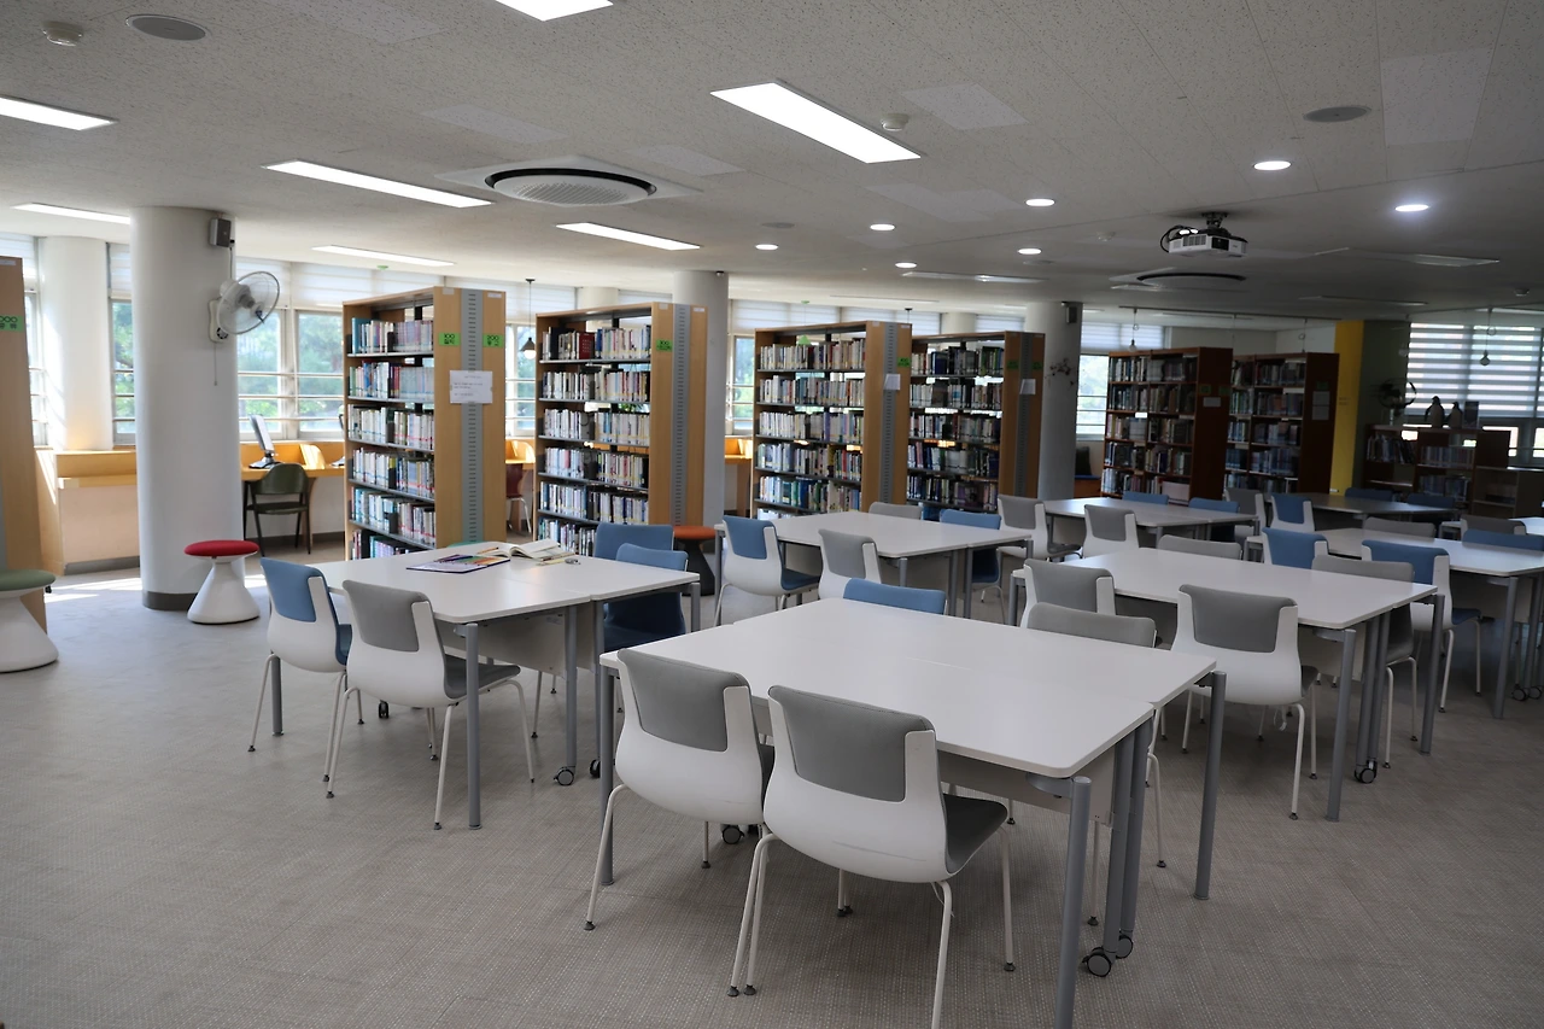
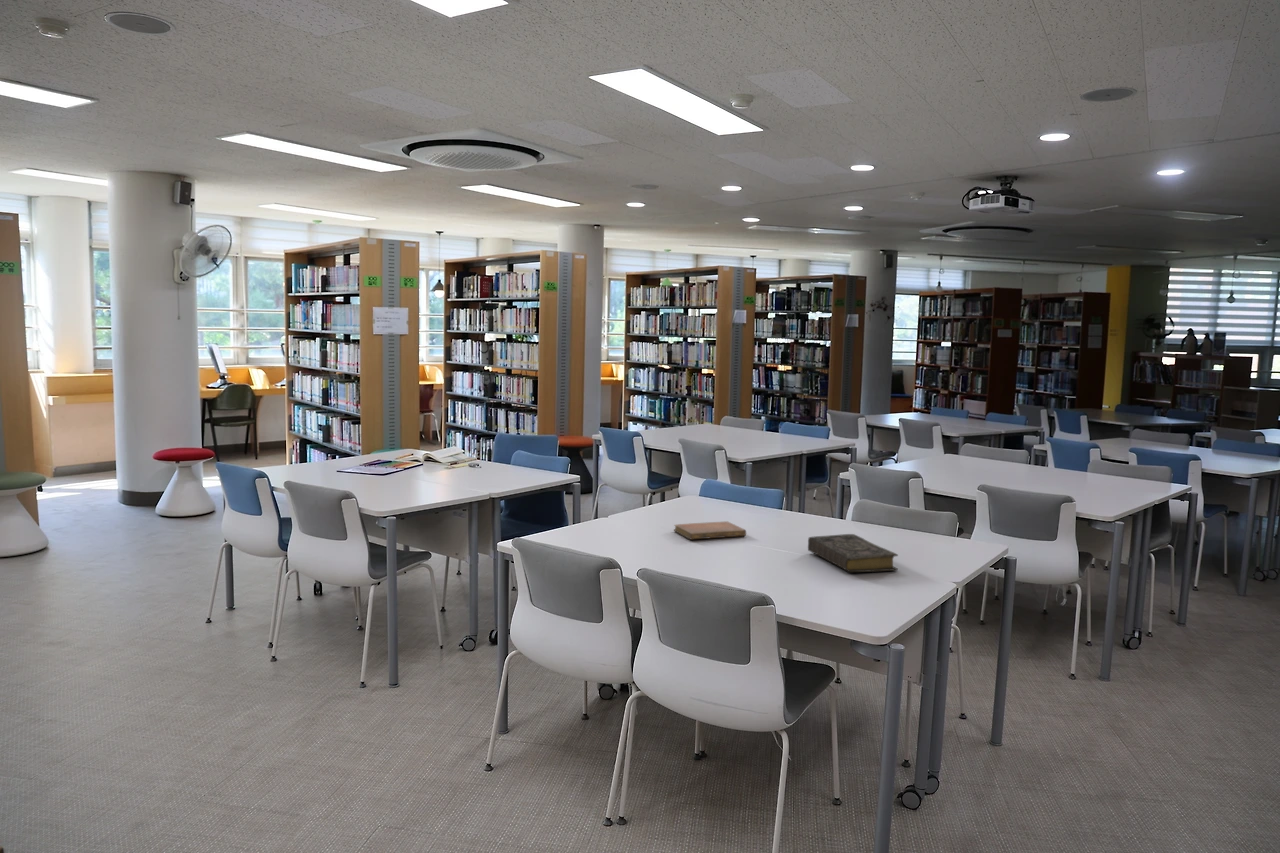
+ notebook (709, 530)
+ book (851, 552)
